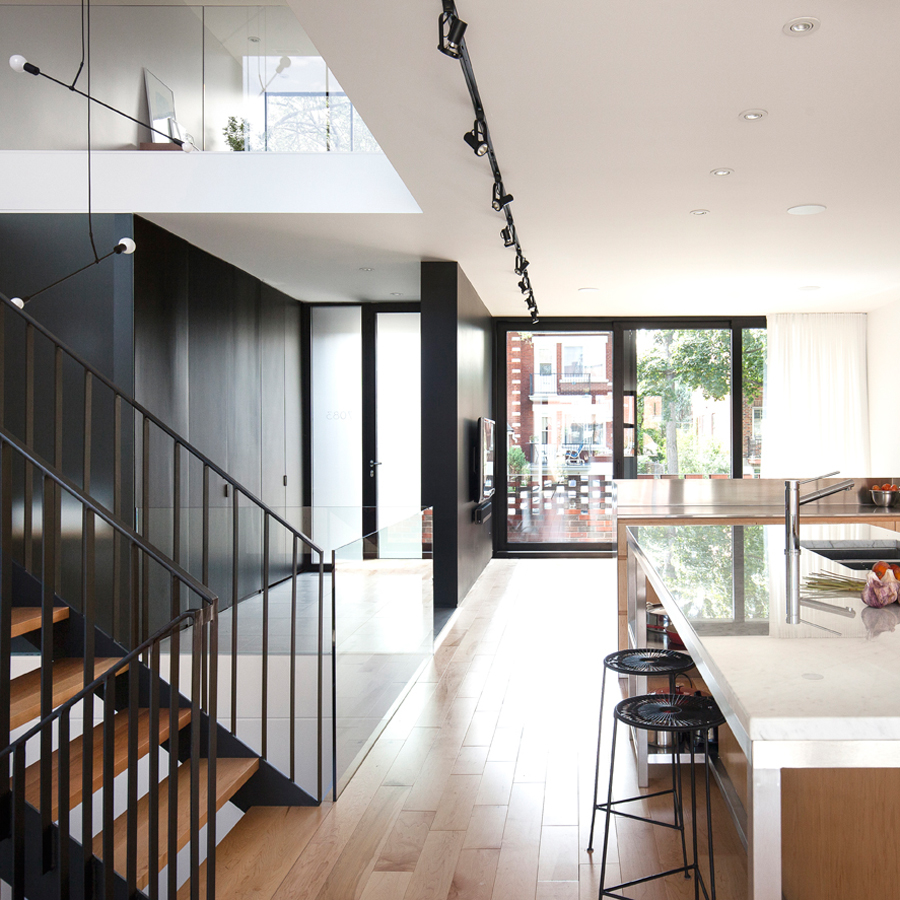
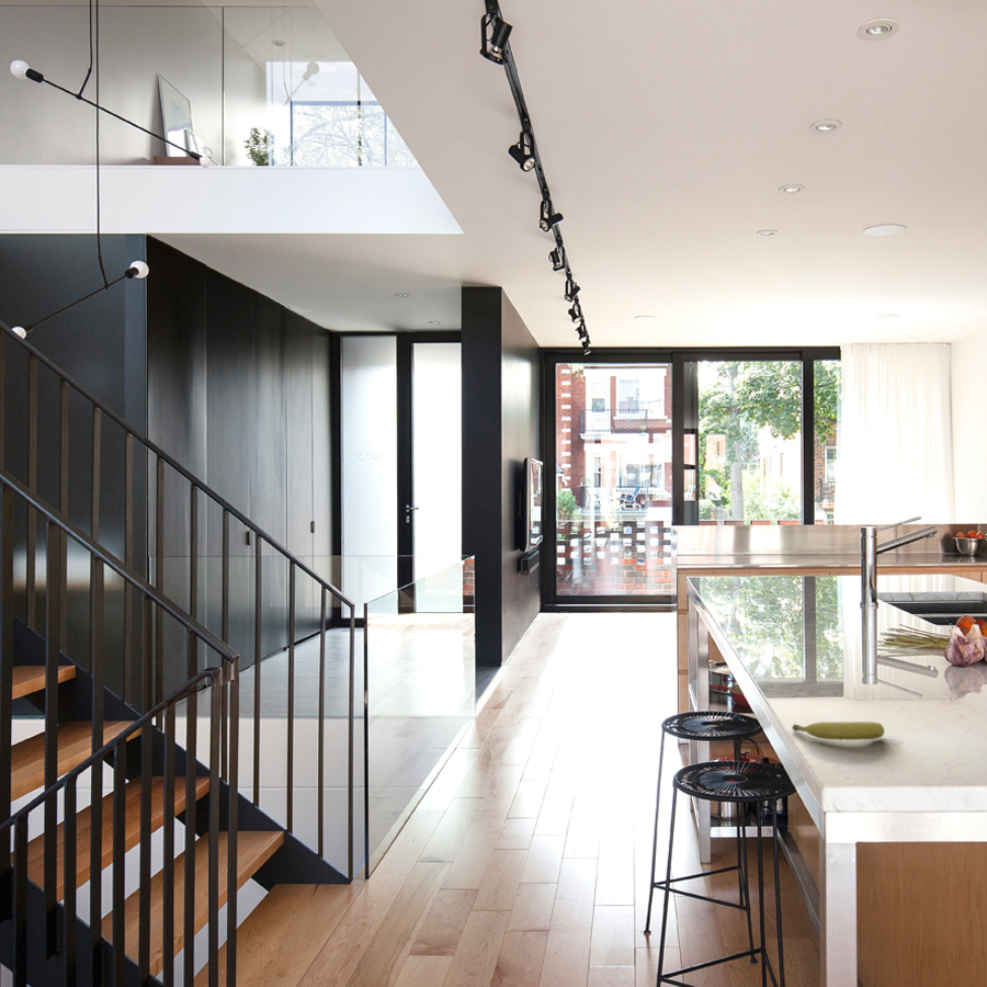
+ fruit (840, 727)
